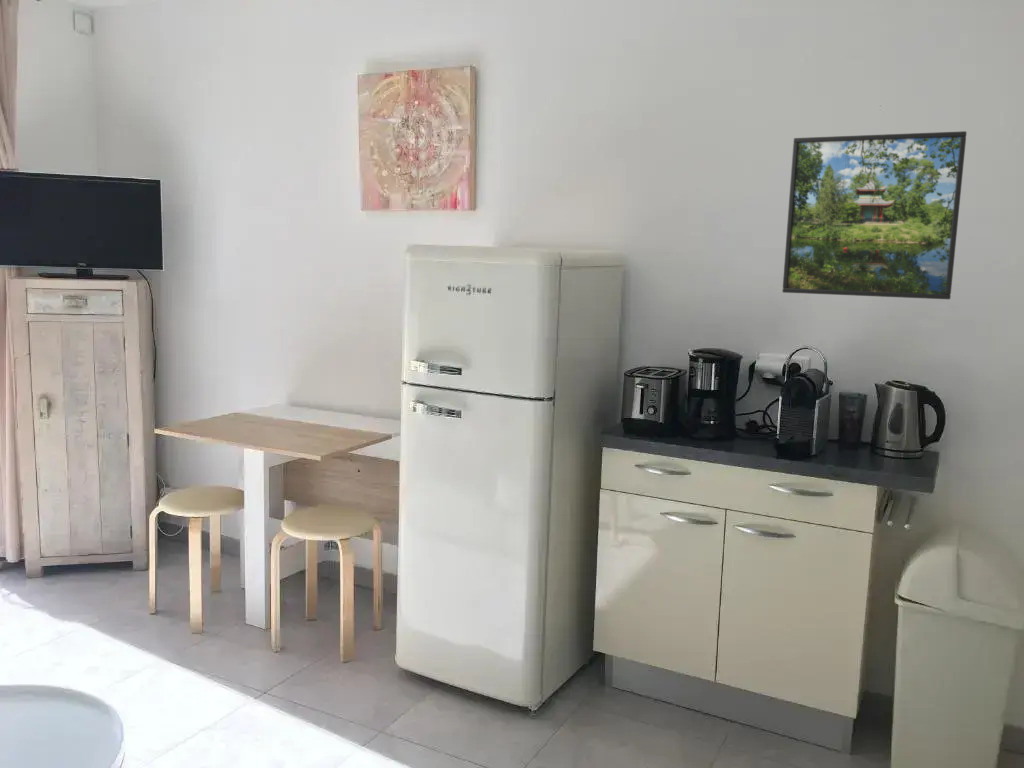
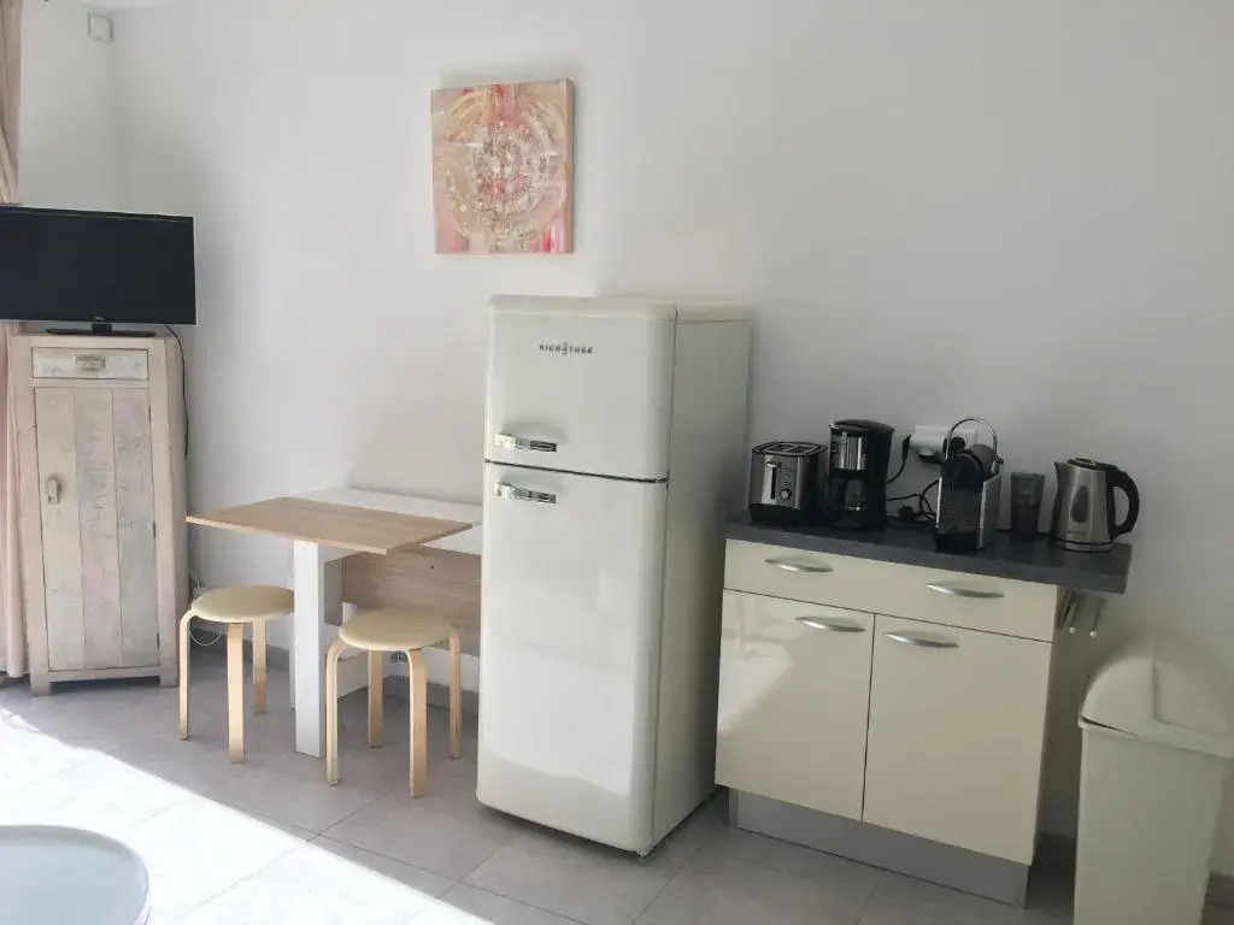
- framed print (869, 216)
